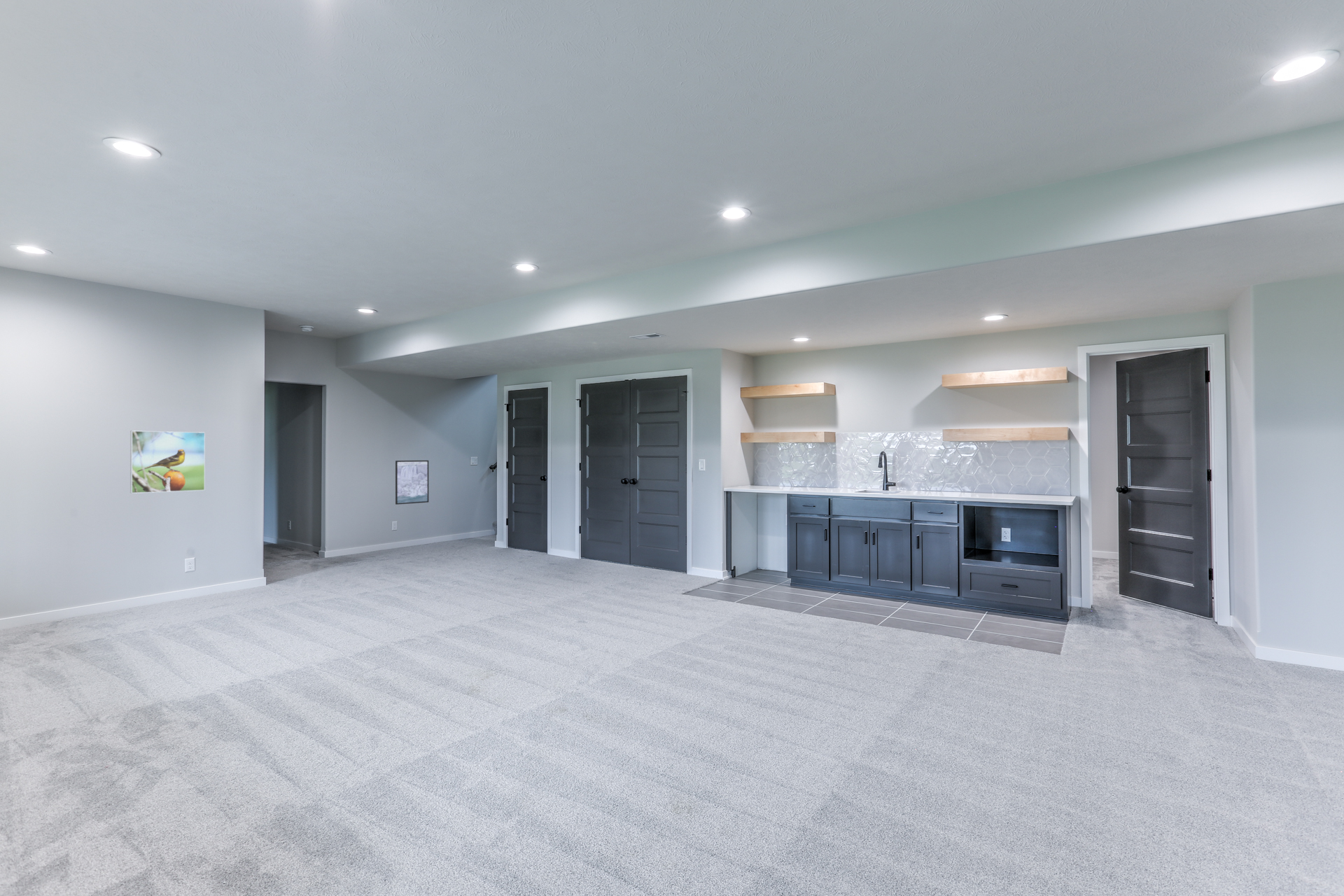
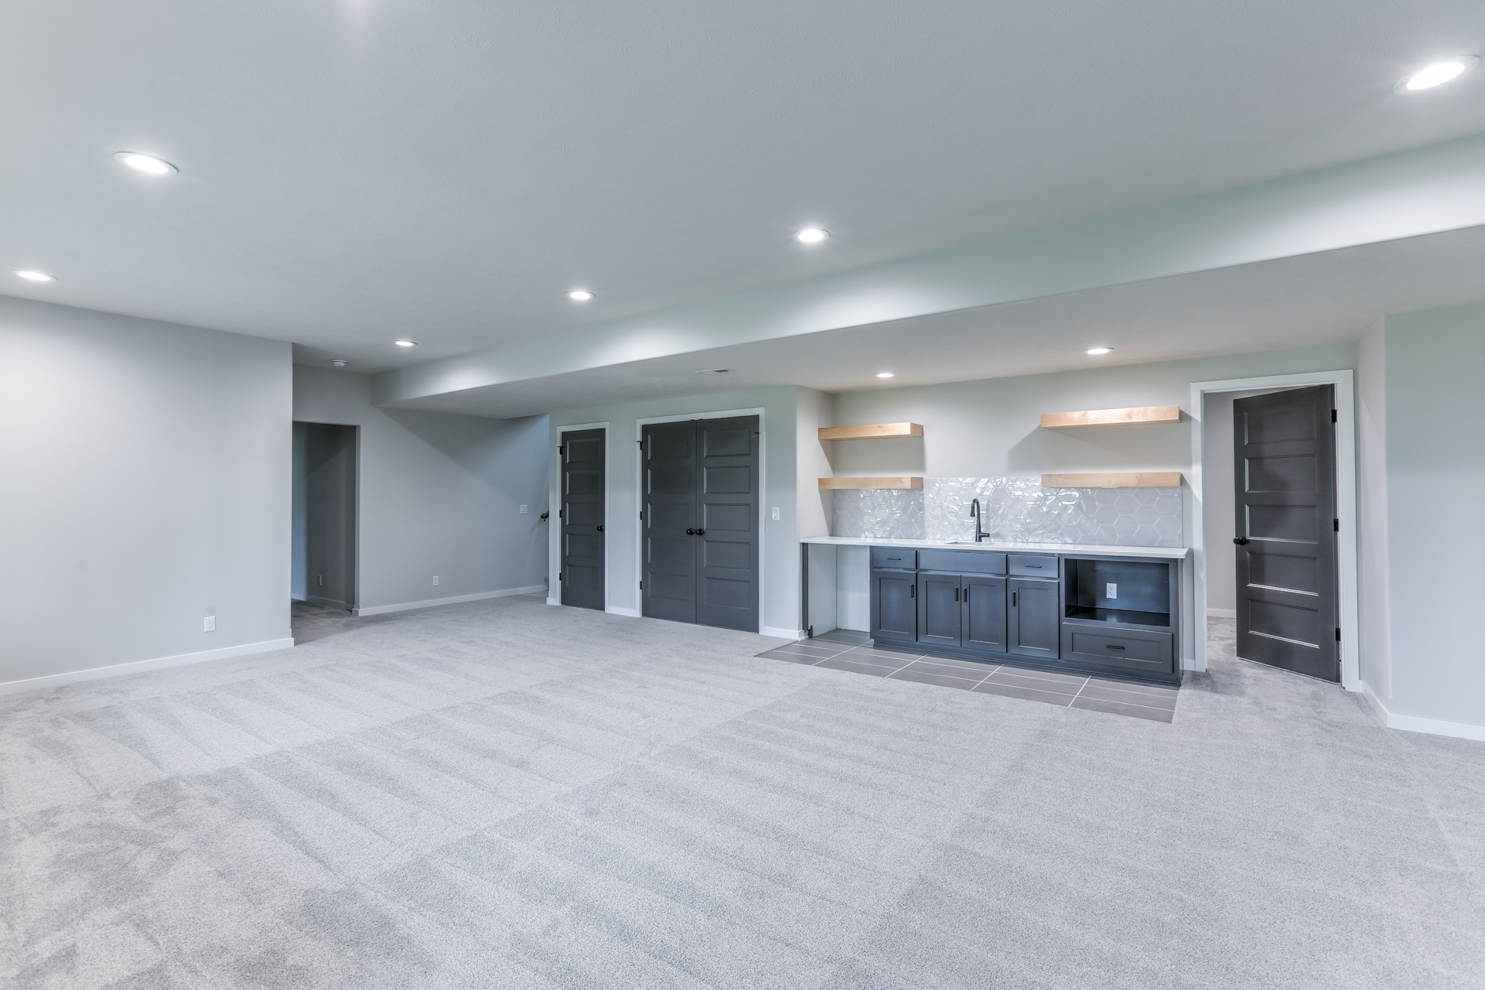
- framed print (412, 482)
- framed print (169, 461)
